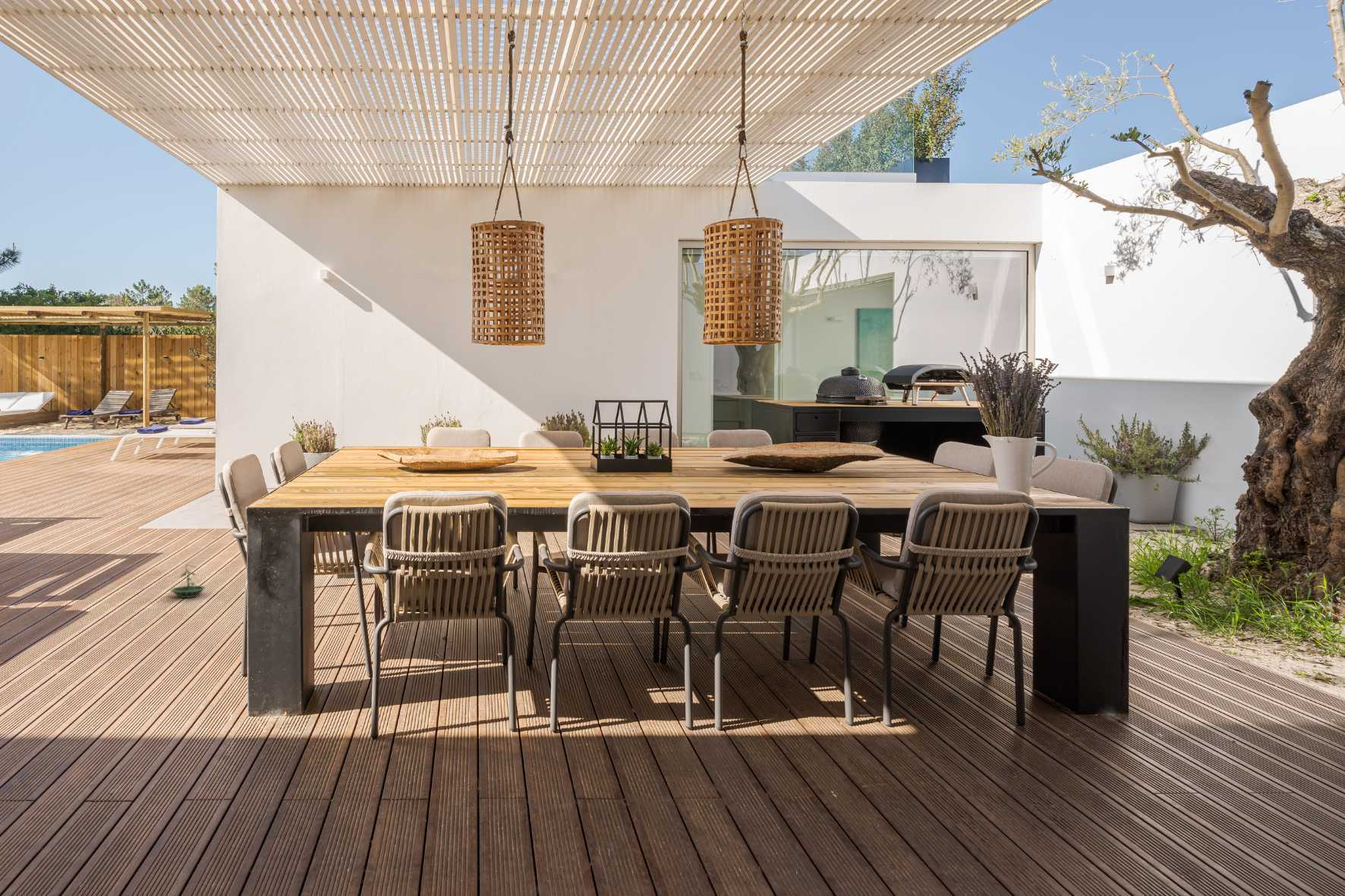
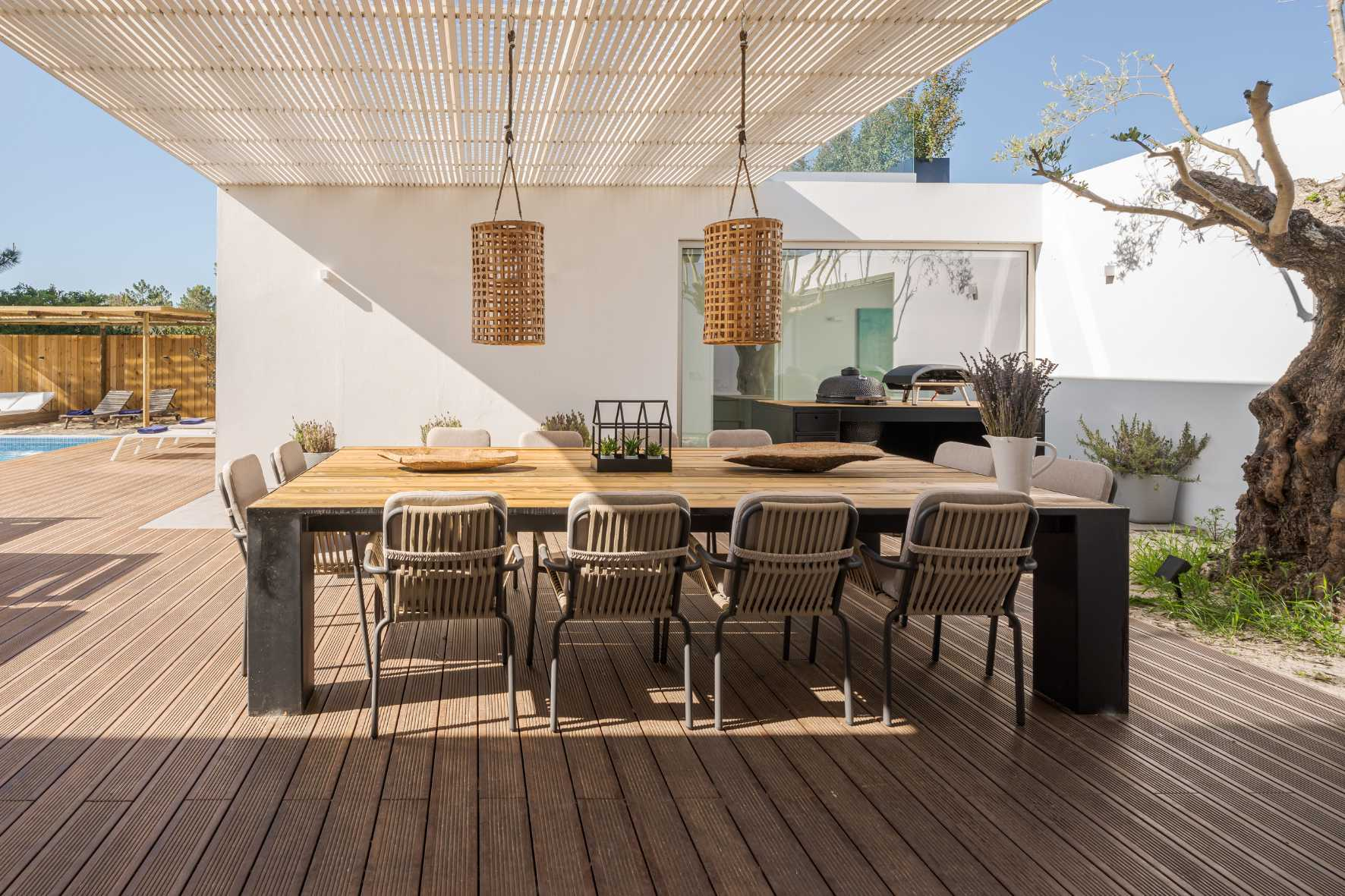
- terrarium (187, 571)
